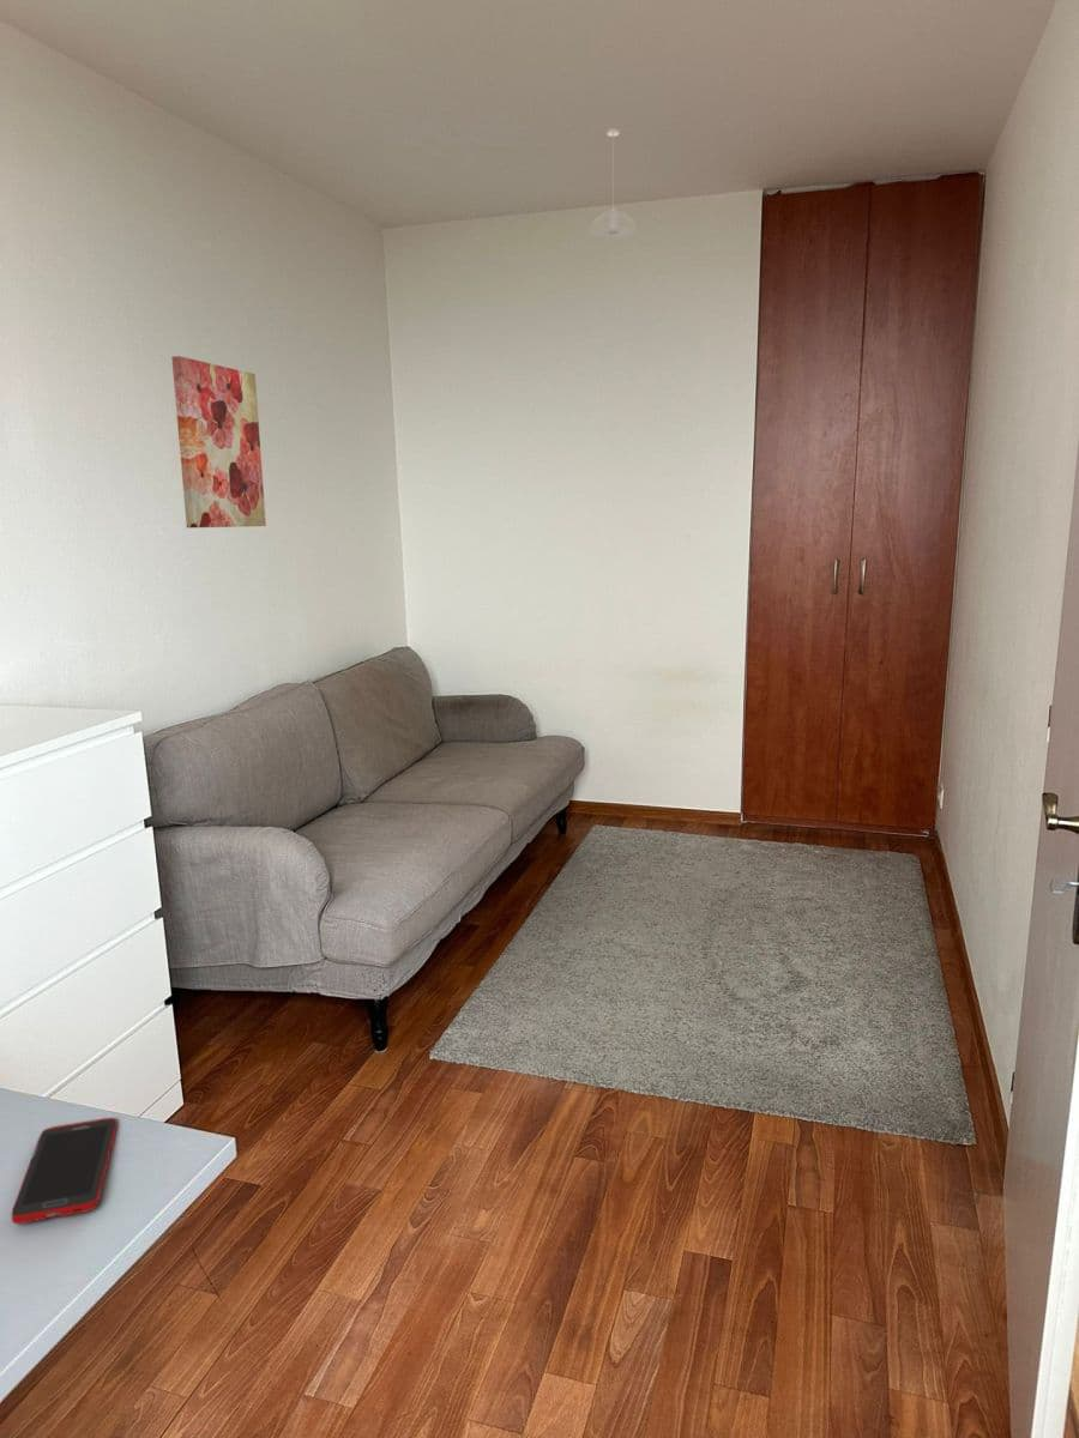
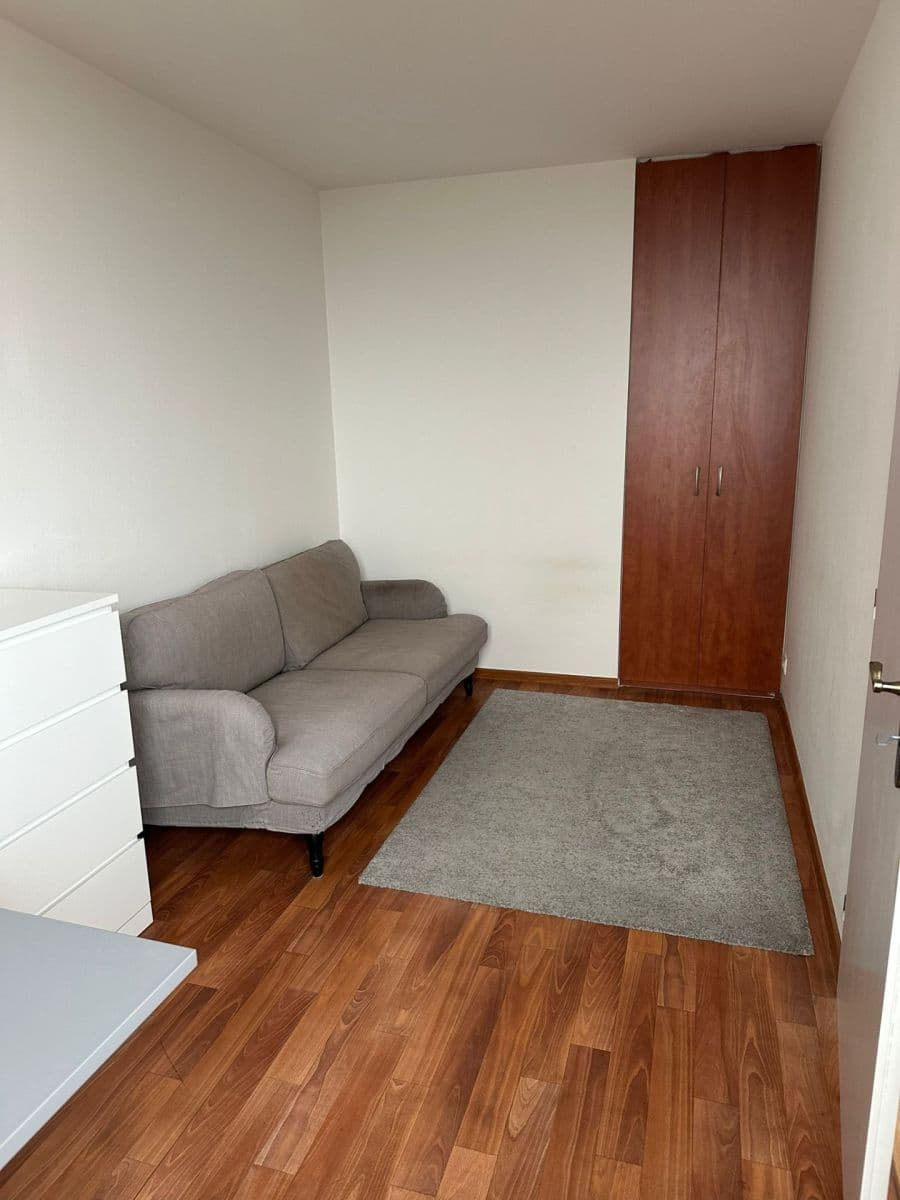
- wall art (222, 447)
- cell phone (67, 1167)
- pendant light (613, 182)
